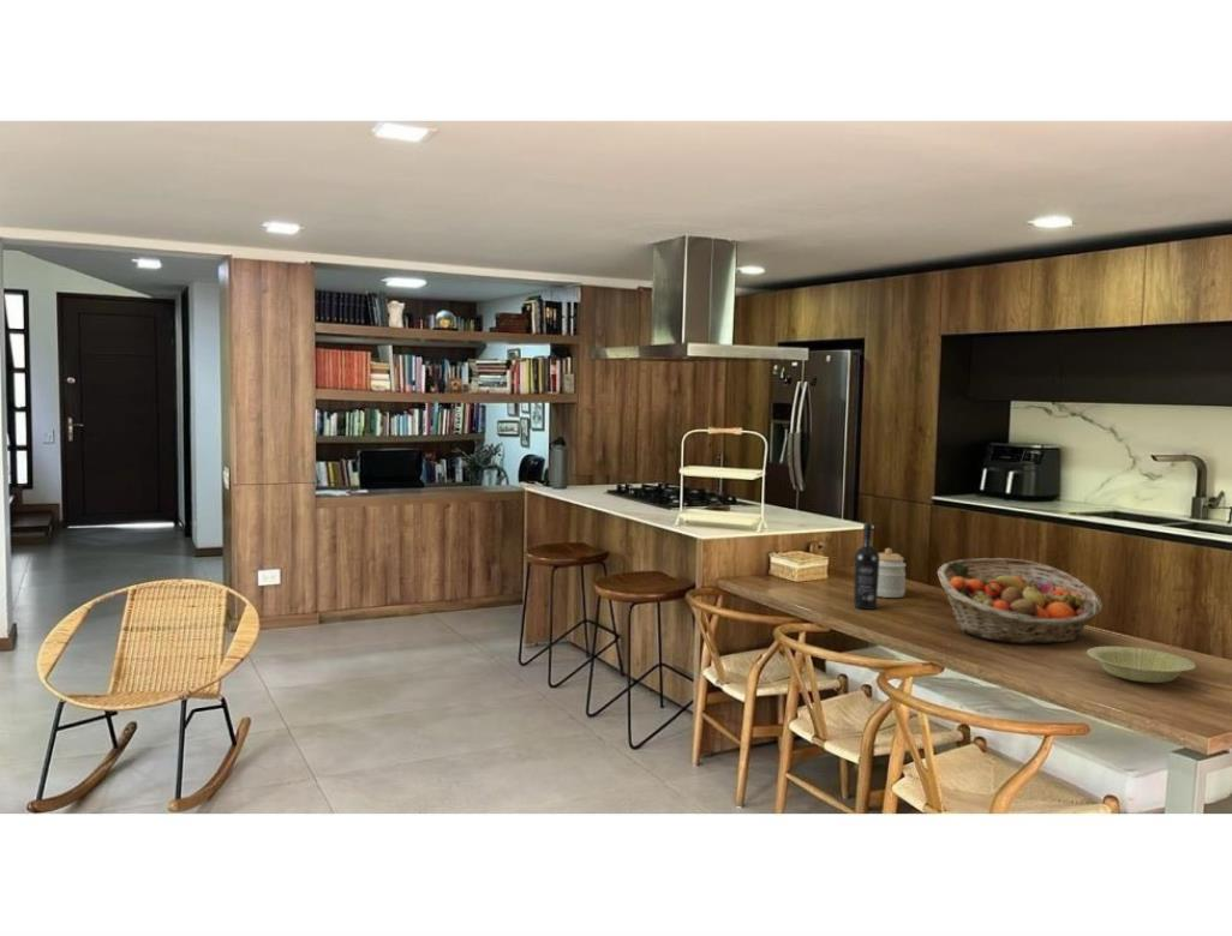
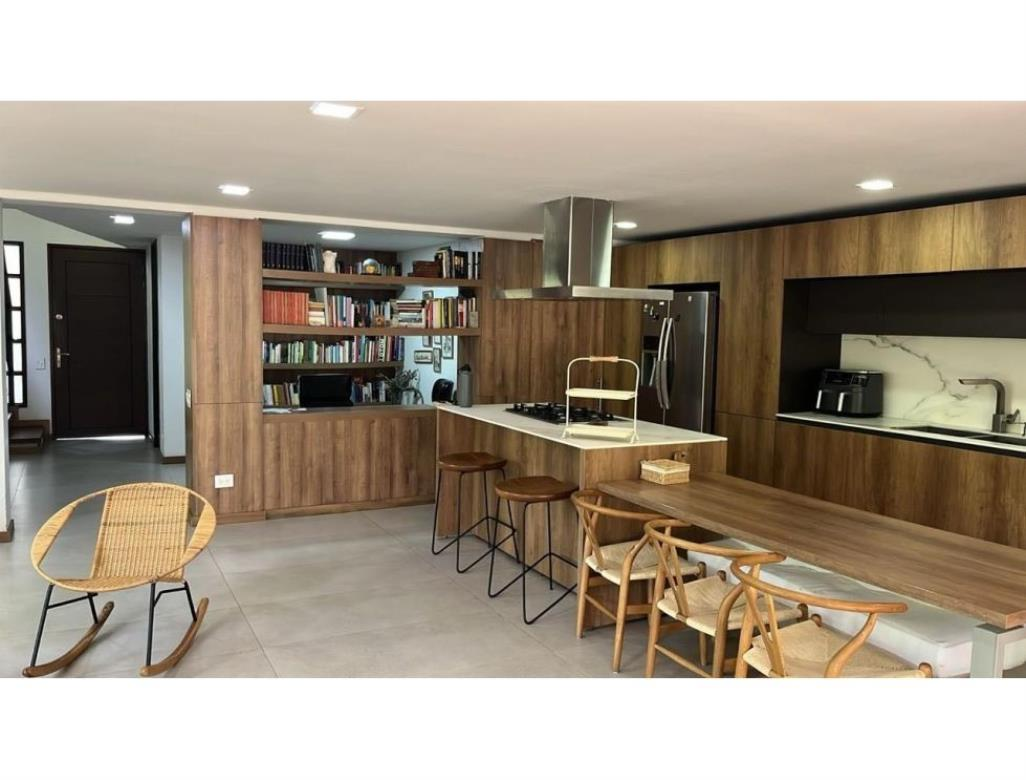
- wine bottle (866, 565)
- bowl (1138, 667)
- fruit basket (1016, 599)
- jar (887, 571)
